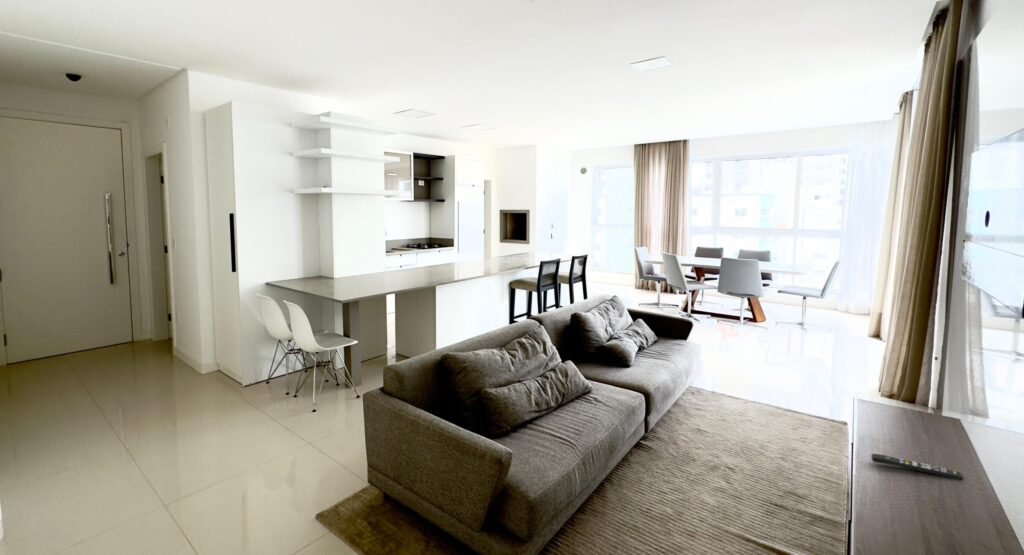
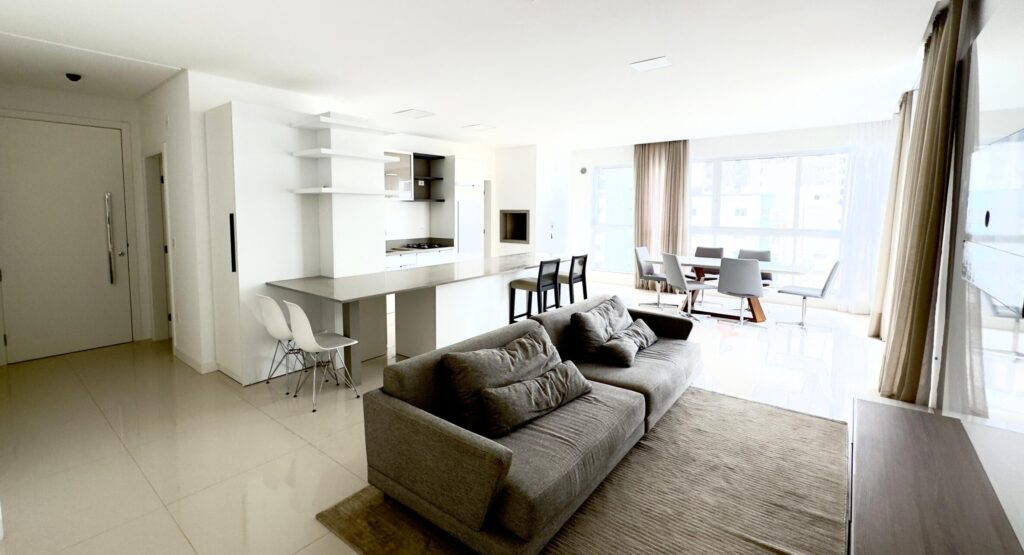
- remote control (914, 466)
